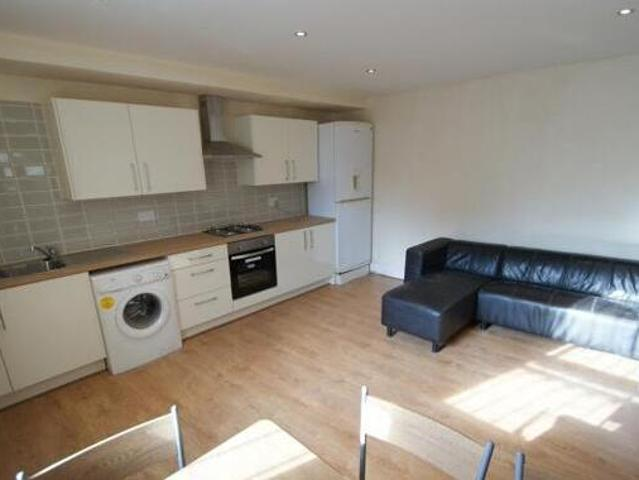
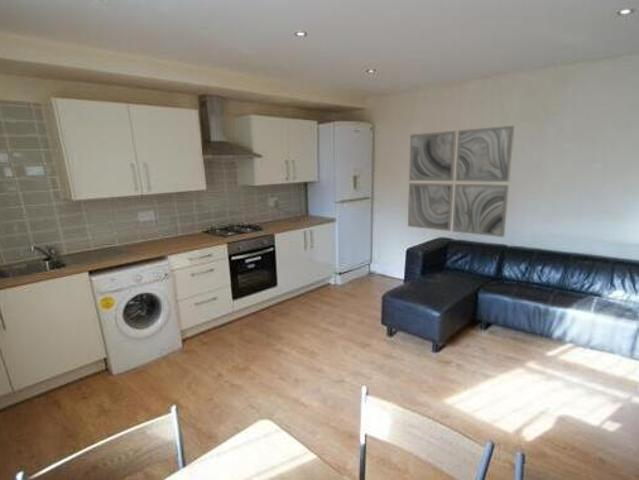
+ wall art (453, 180)
